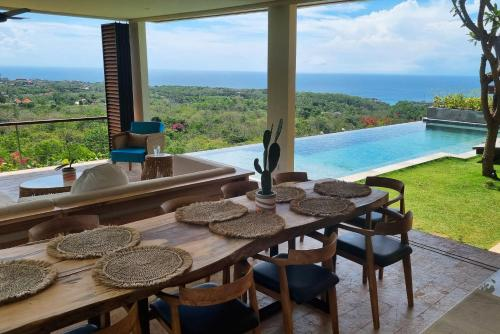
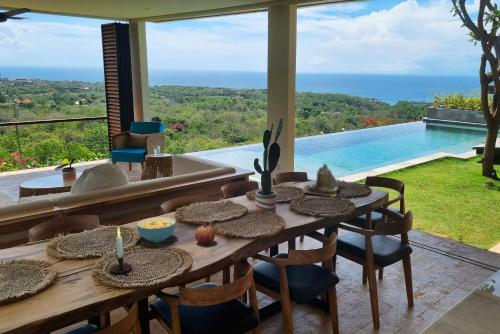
+ fruit (205, 233)
+ teapot (320, 178)
+ candle (121, 248)
+ cereal bowl (156, 231)
